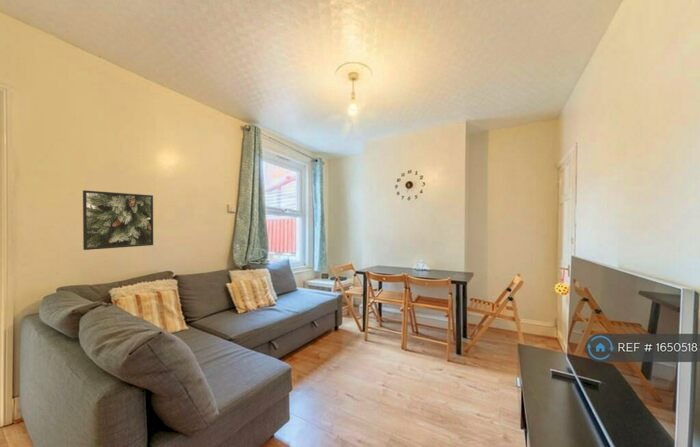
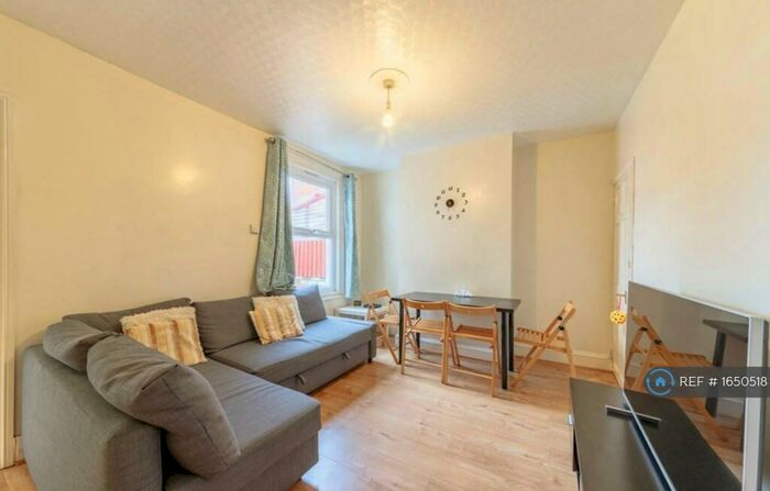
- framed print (121, 220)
